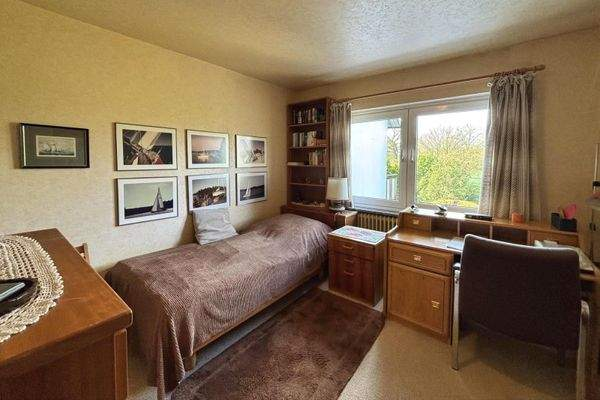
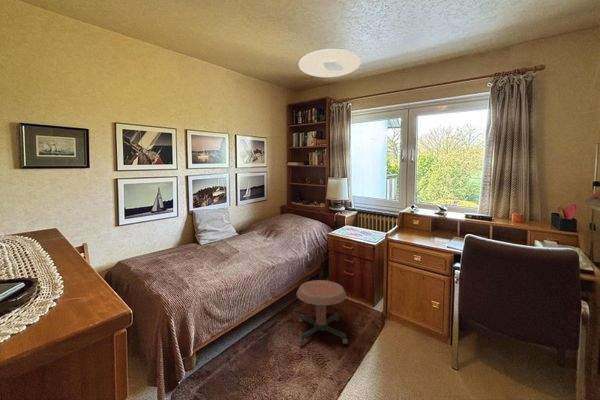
+ ceiling light (329, 61)
+ stool (321, 309)
